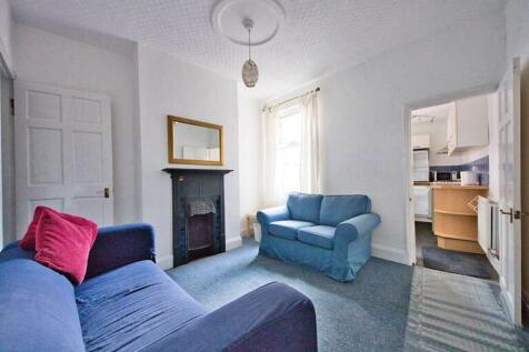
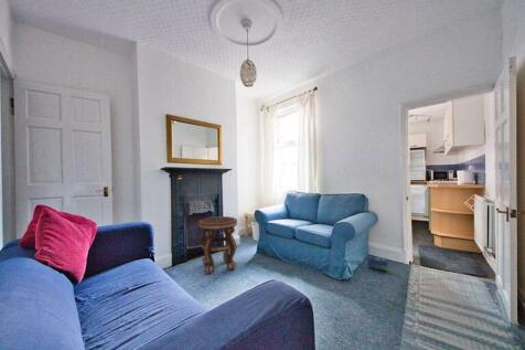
+ side table (218, 241)
+ toy train (379, 263)
